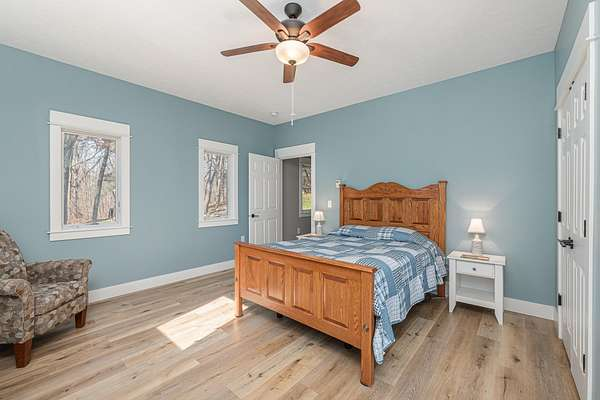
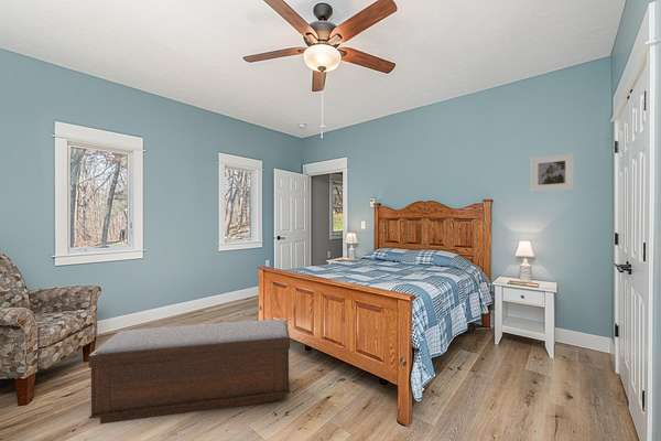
+ bench (202, 363)
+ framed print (551, 173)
